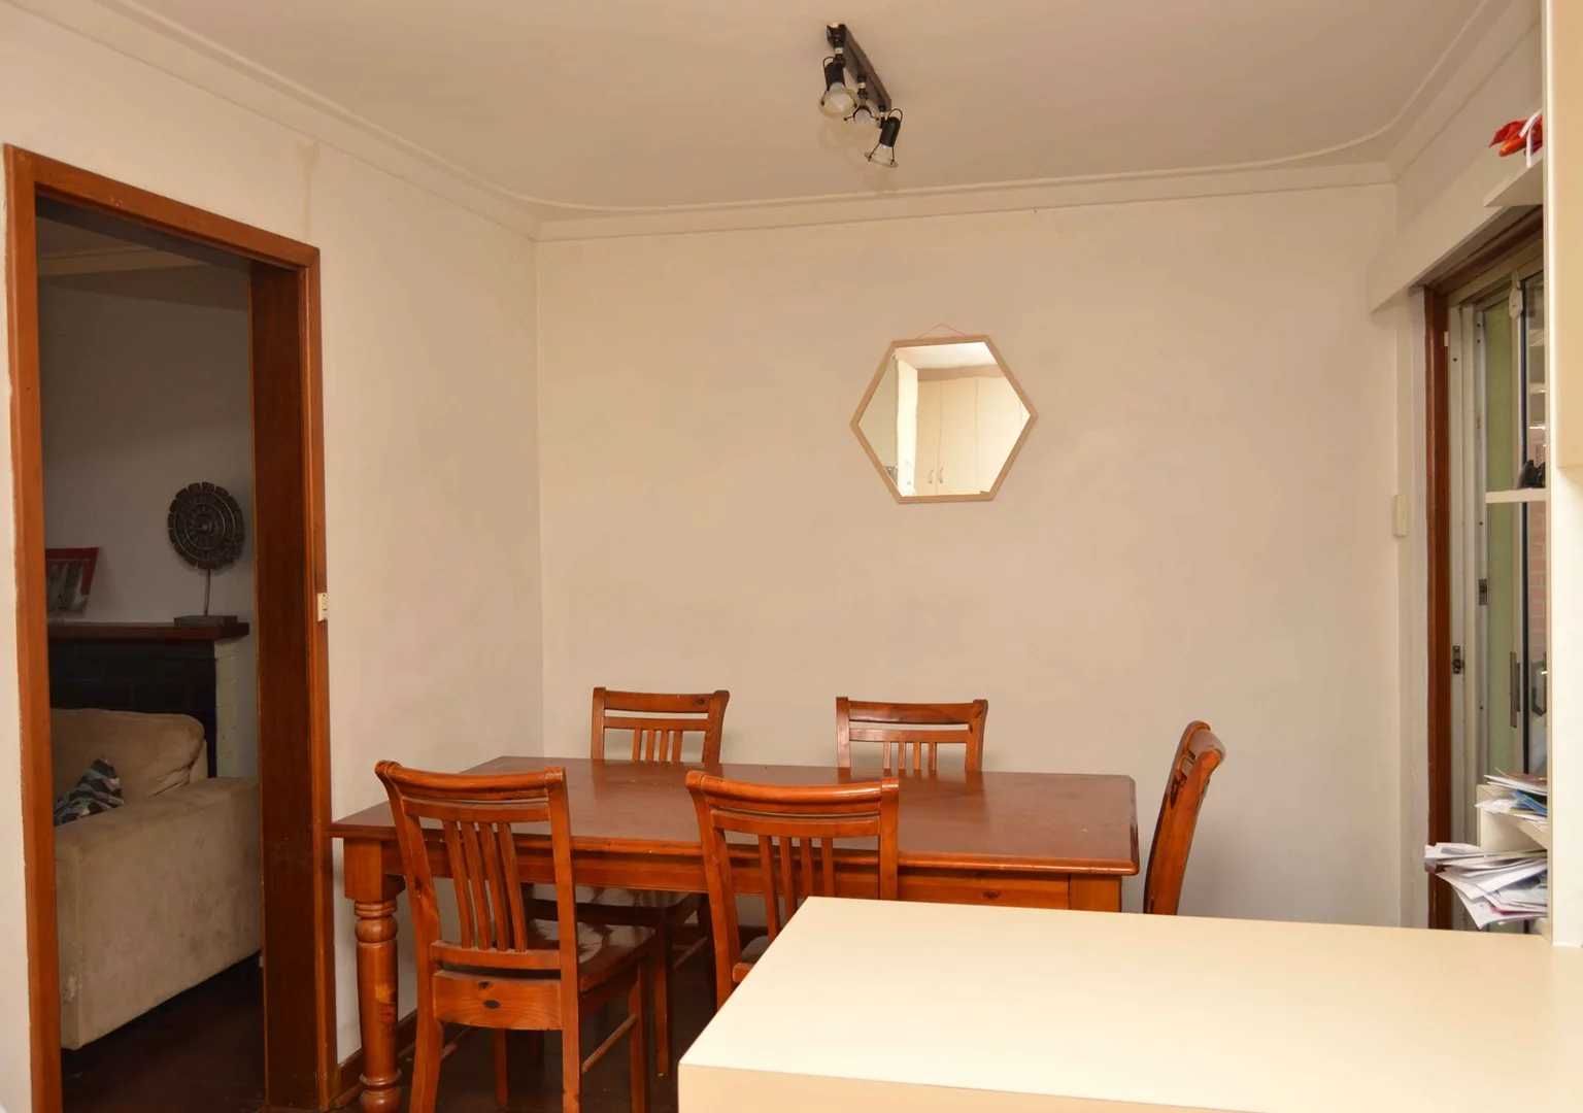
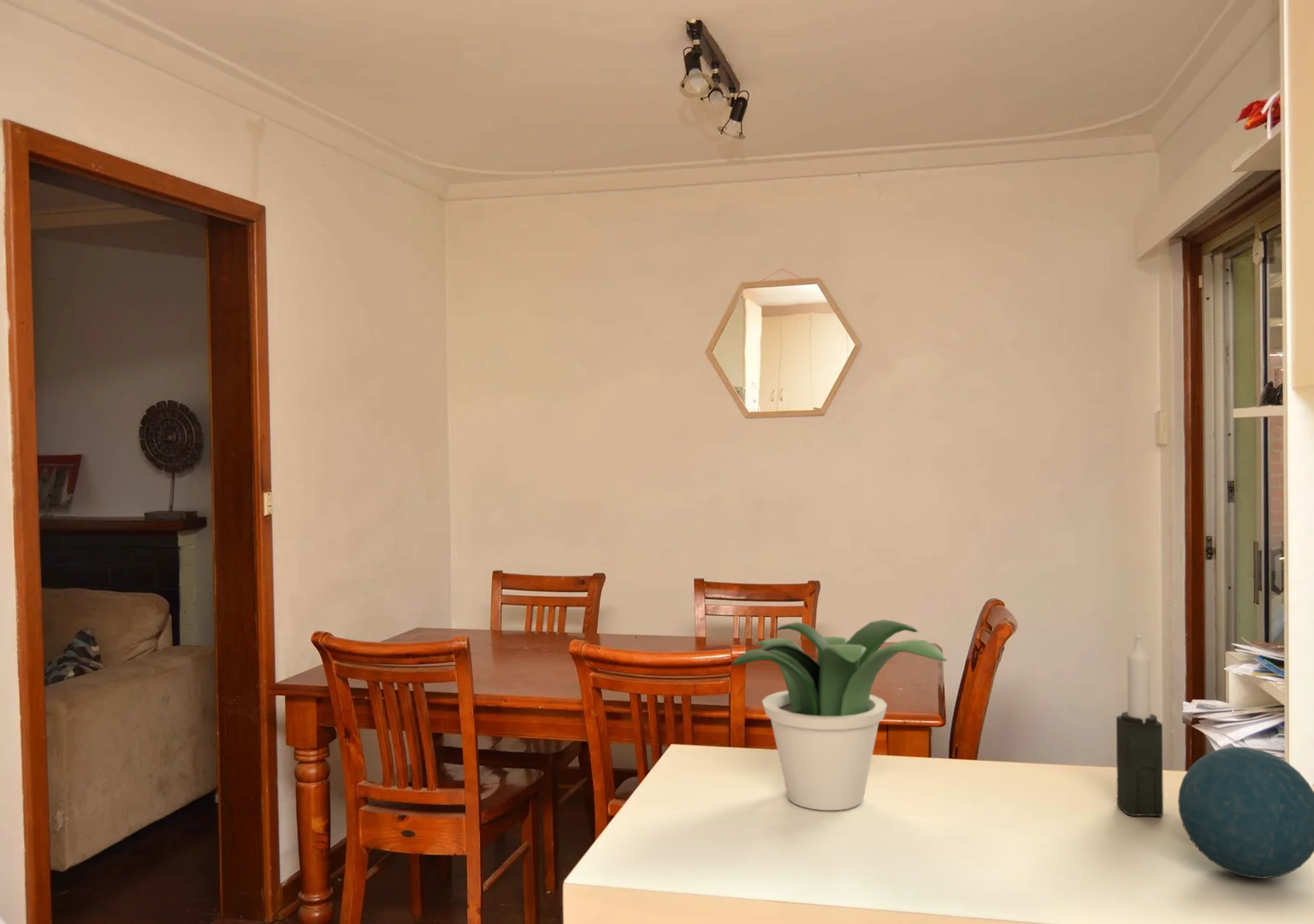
+ candle (1139, 721)
+ decorative orb (1247, 811)
+ potted plant (842, 714)
